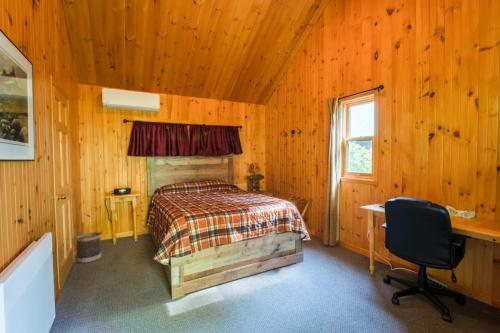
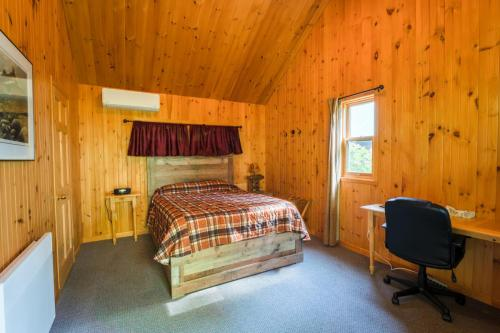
- wastebasket (89, 247)
